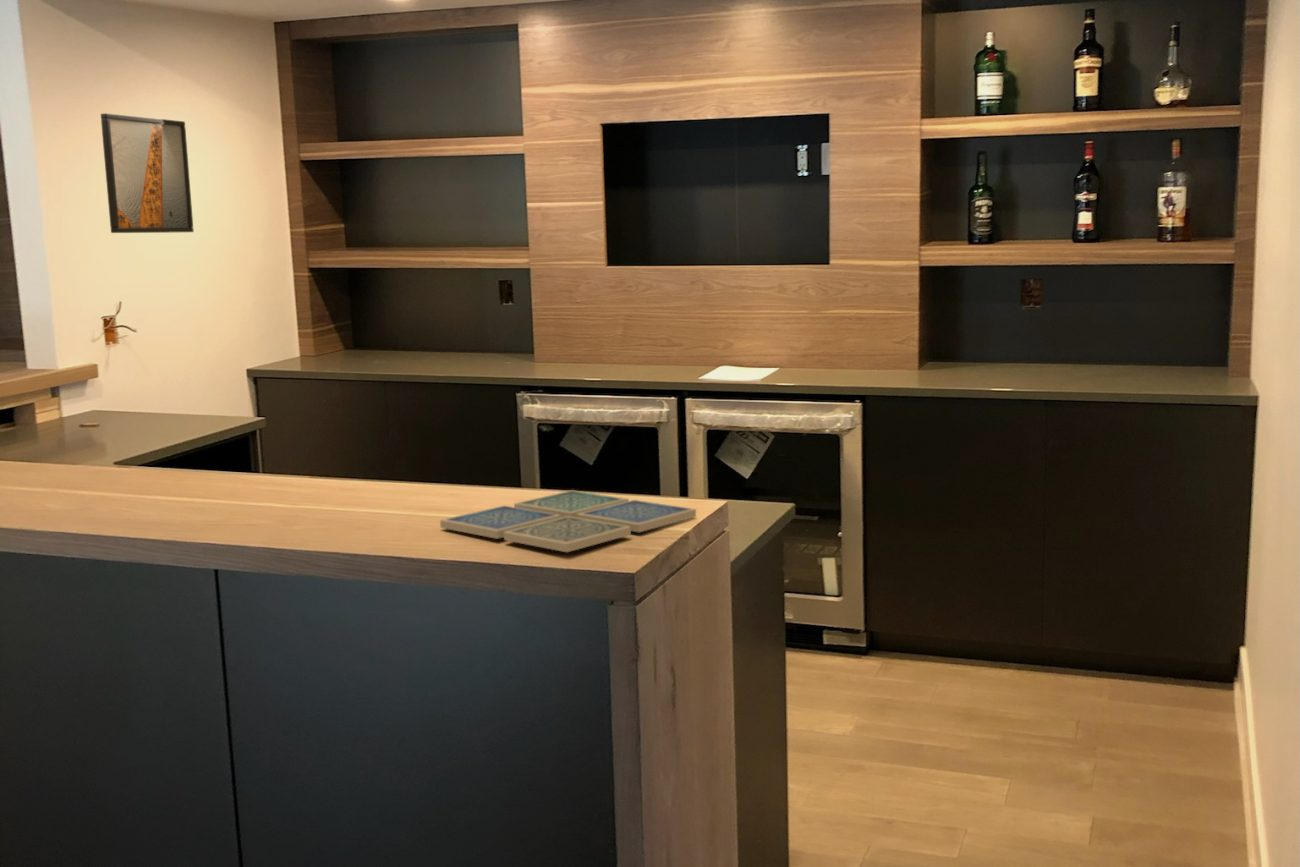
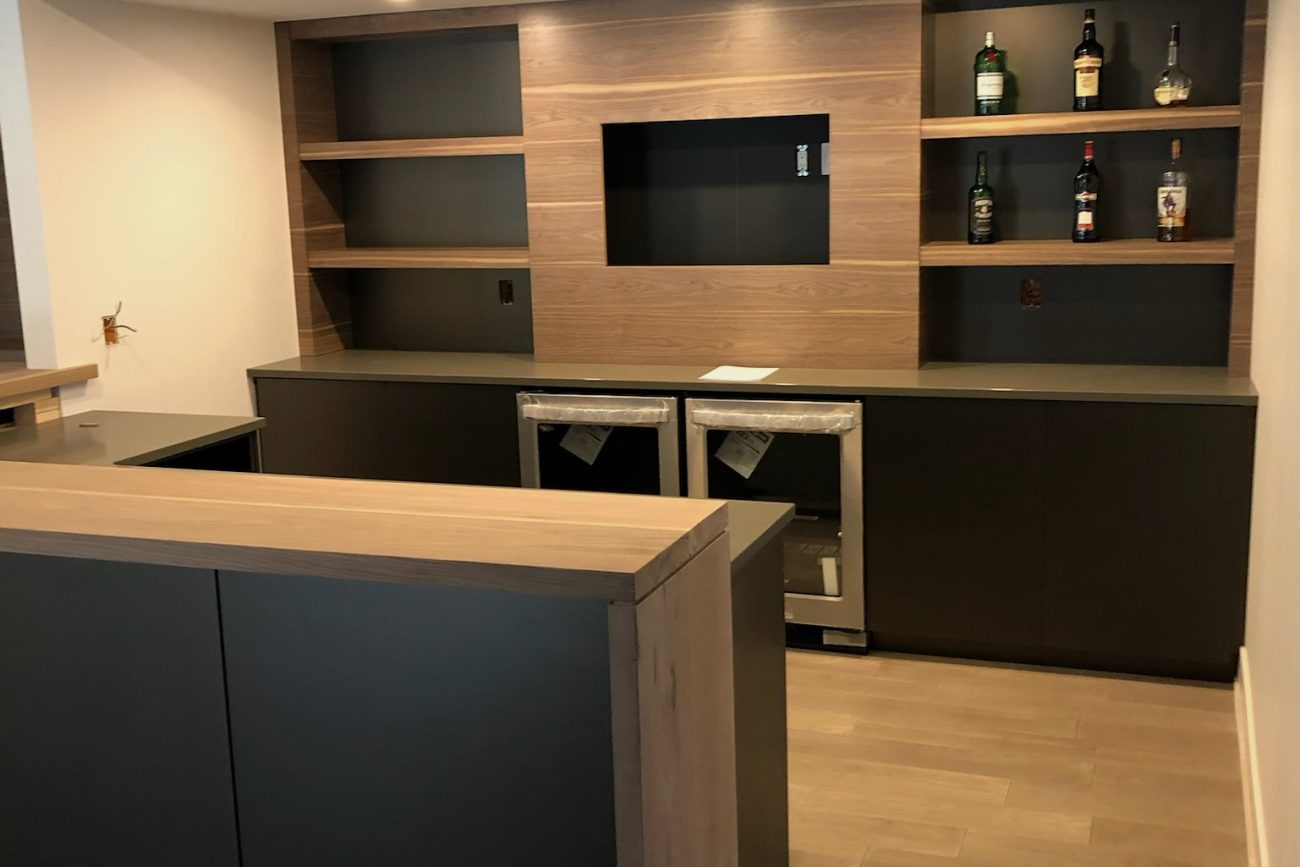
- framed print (149, 175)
- drink coaster (569, 518)
